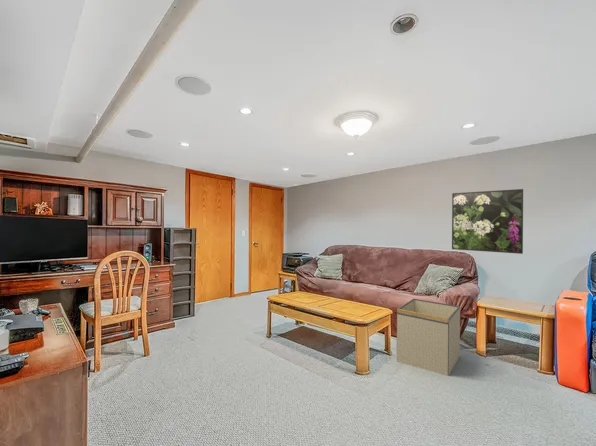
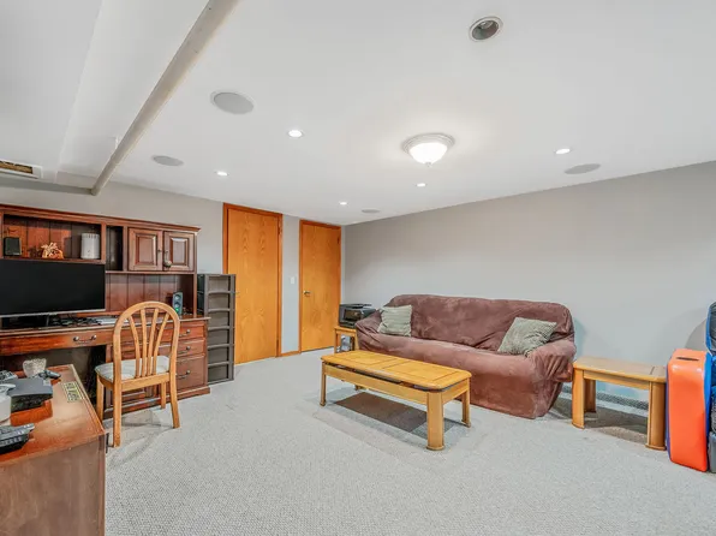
- storage bin (428, 332)
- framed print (485, 221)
